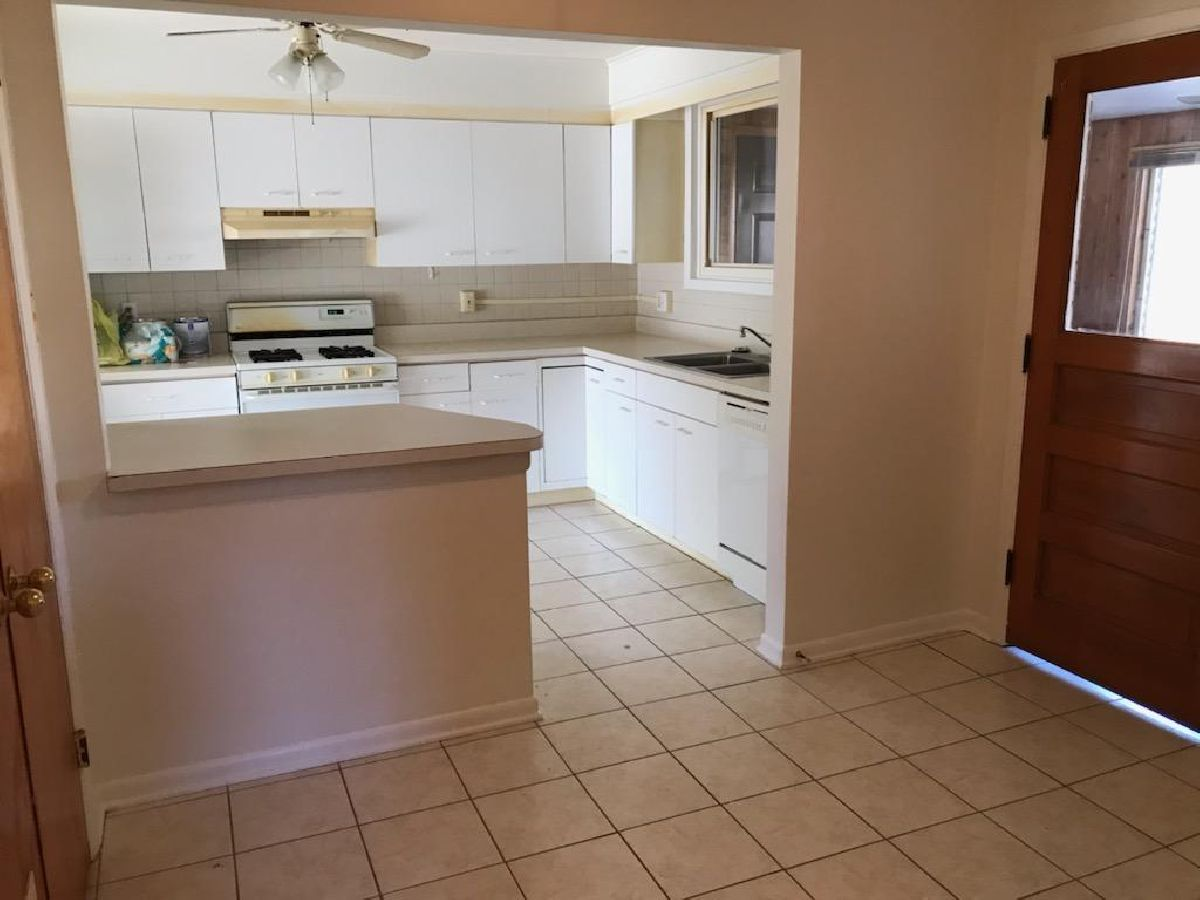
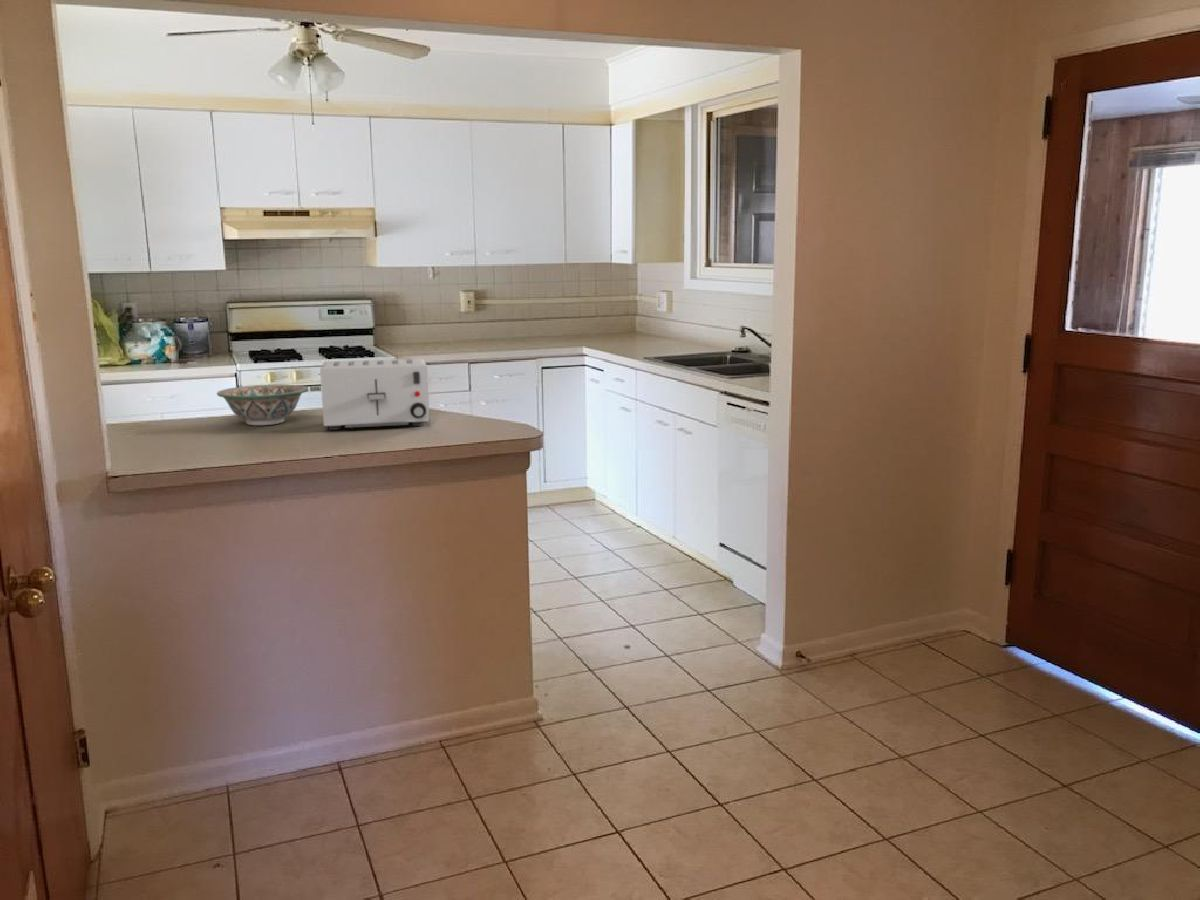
+ toaster (375, 394)
+ decorative bowl (264, 406)
